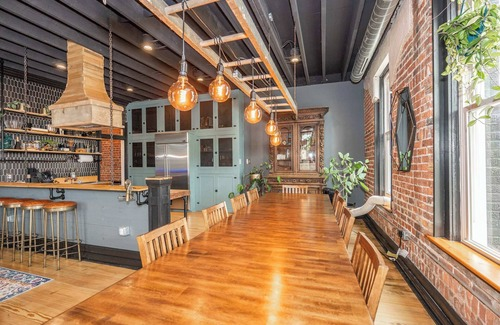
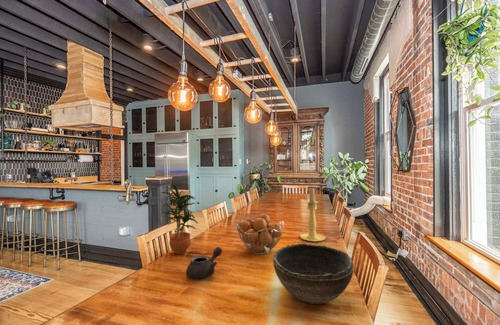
+ bowl (312, 275)
+ candle holder (312, 212)
+ fruit basket (260, 232)
+ potted plant (180, 216)
+ teapot (207, 262)
